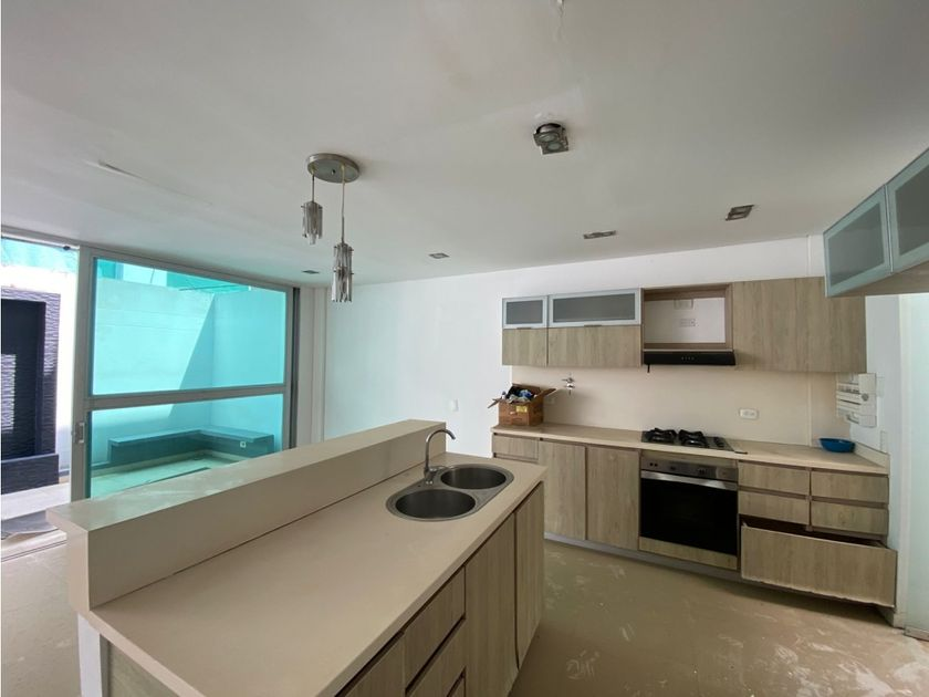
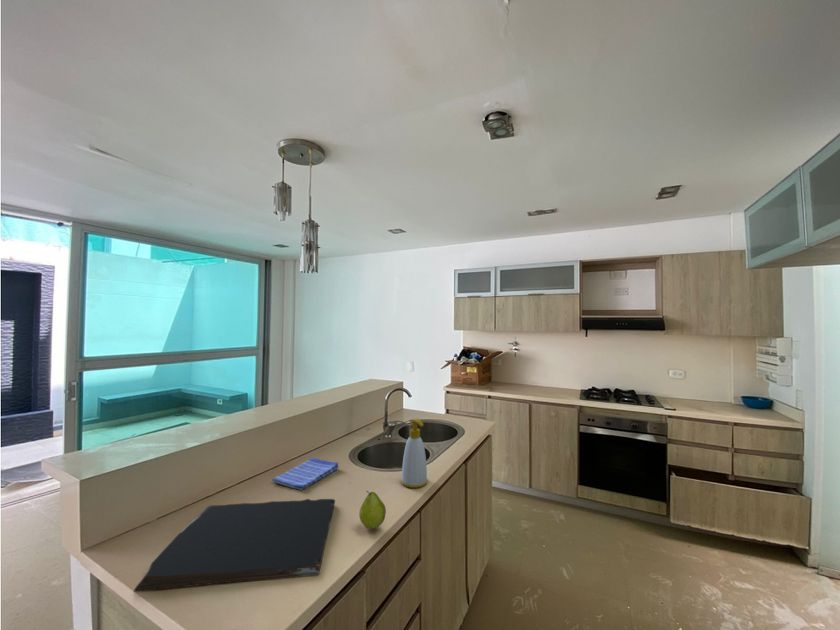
+ fruit (372, 508)
+ cutting board (254, 534)
+ soap bottle (414, 450)
+ dish towel (307, 471)
